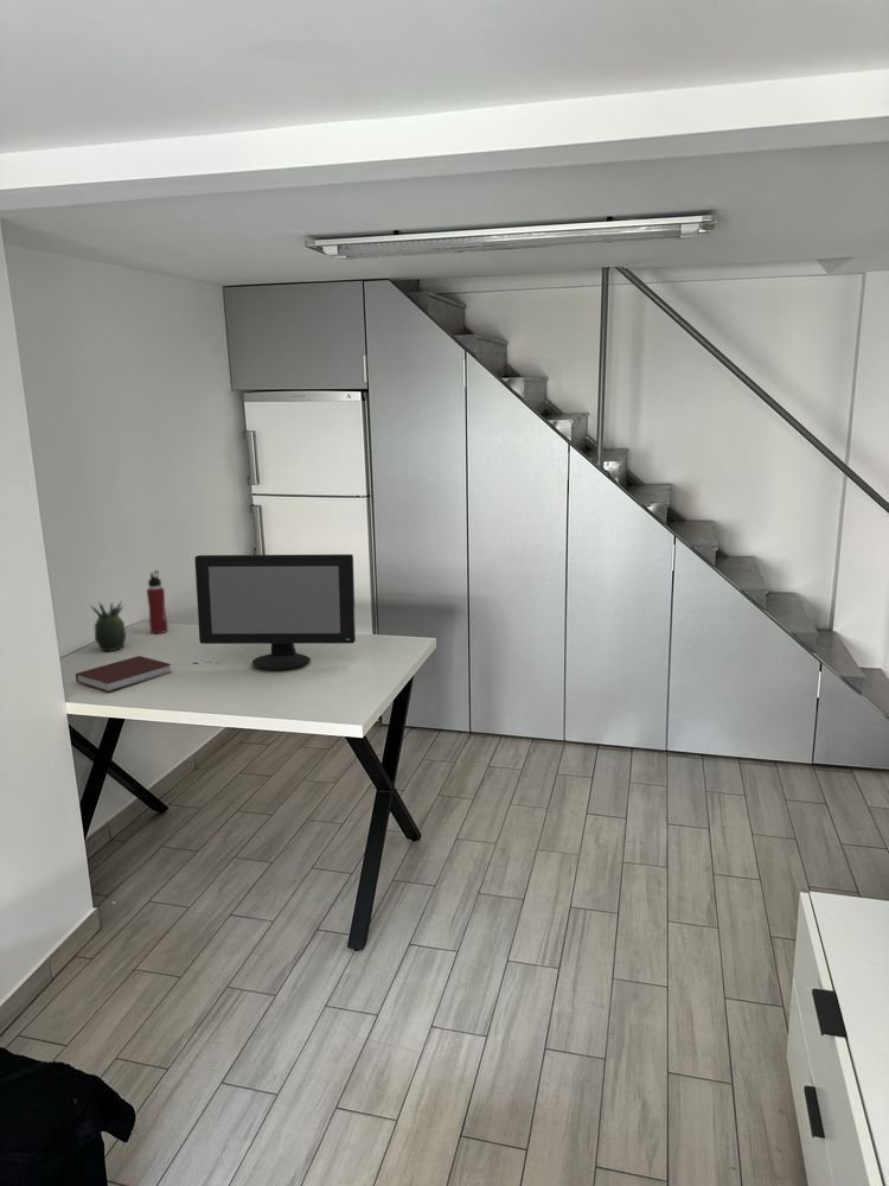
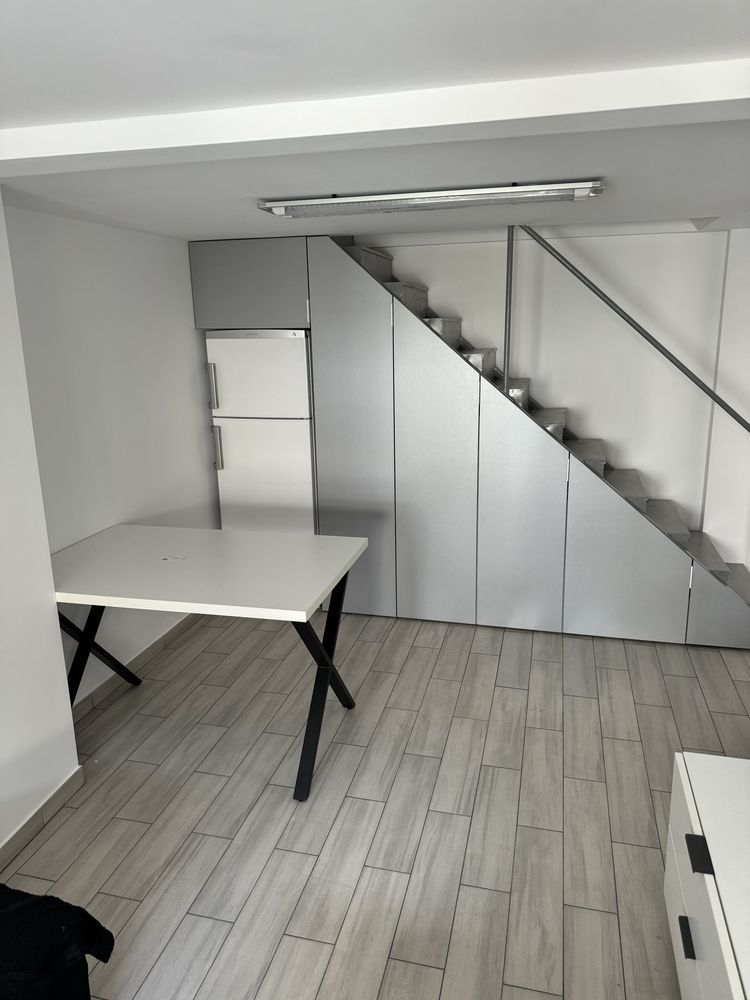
- computer monitor (277, 610)
- succulent plant (109, 625)
- notebook (124, 672)
- water bottle (156, 601)
